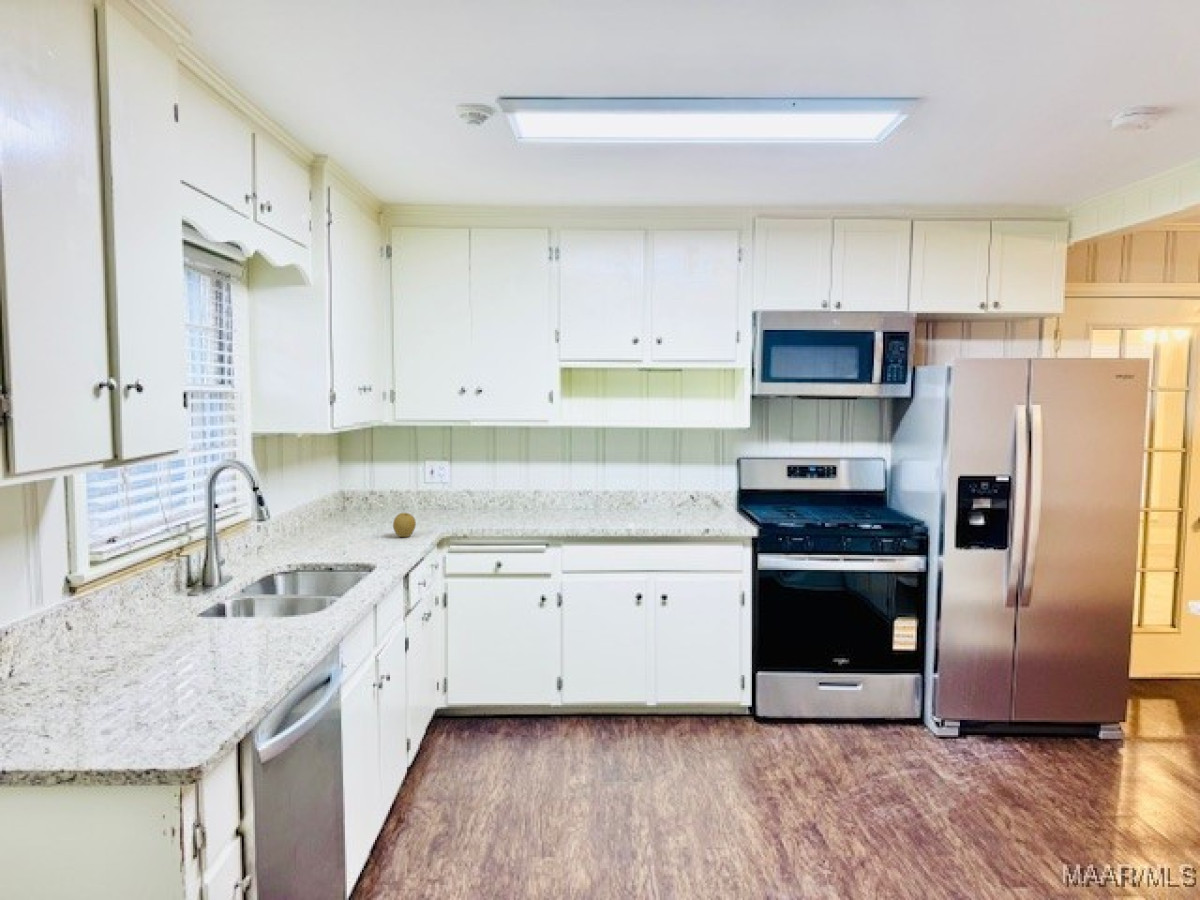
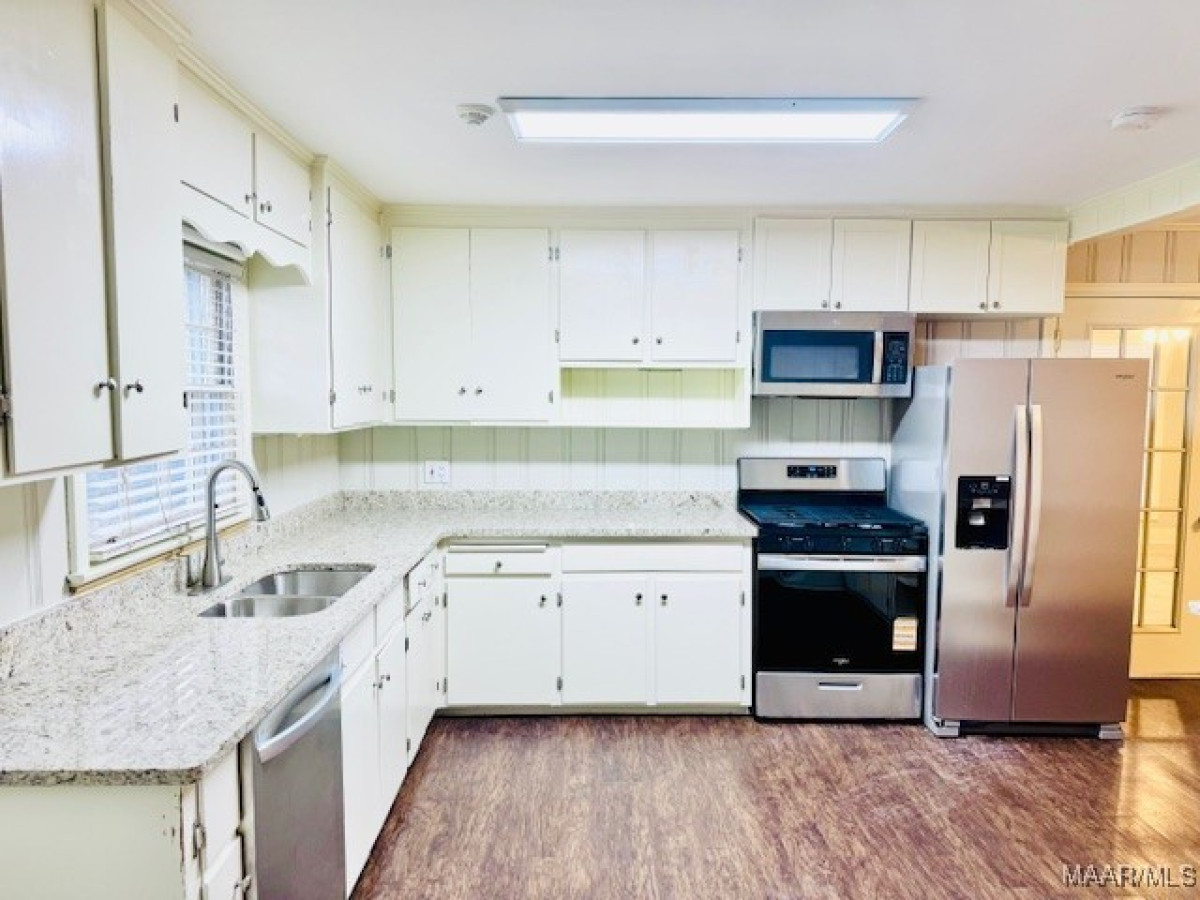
- fruit (404, 524)
